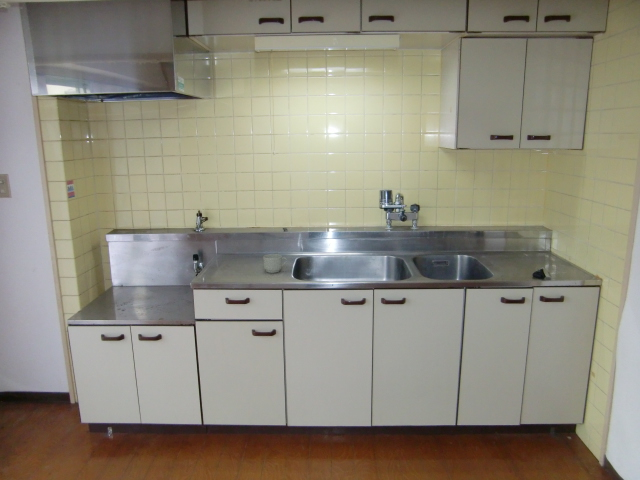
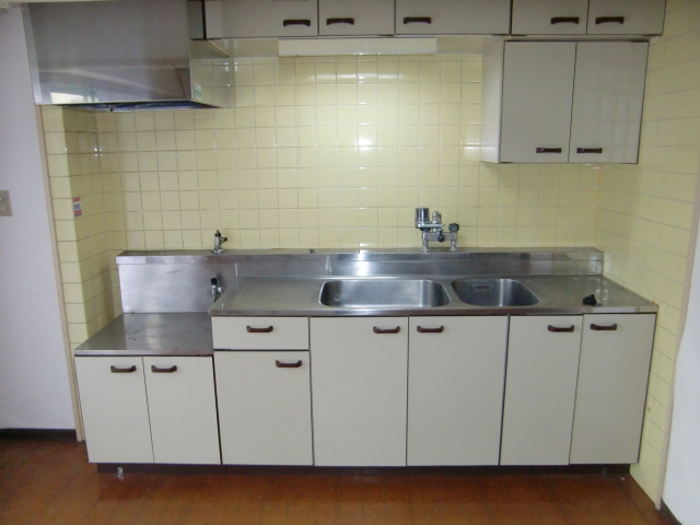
- mug (275, 263)
